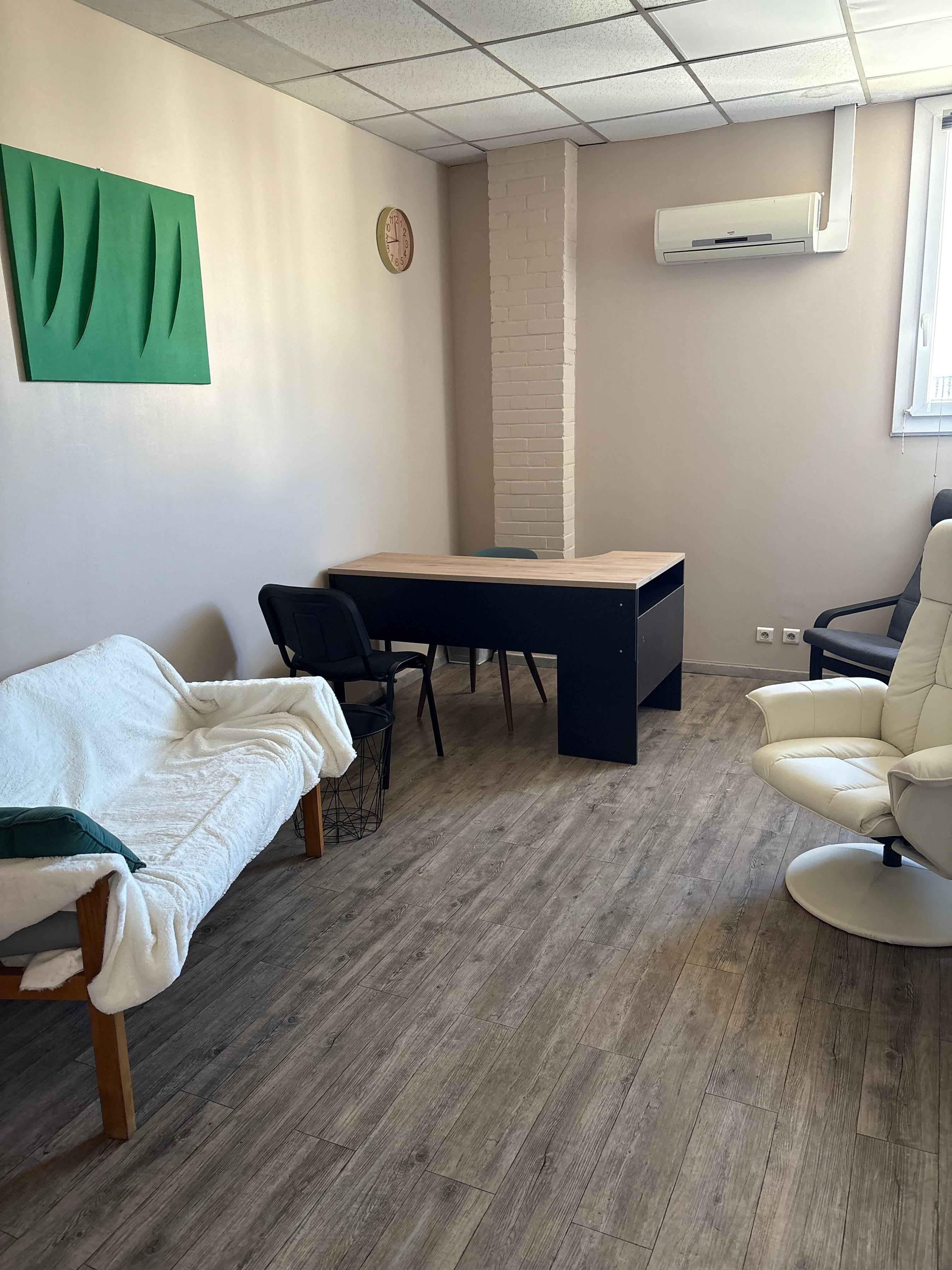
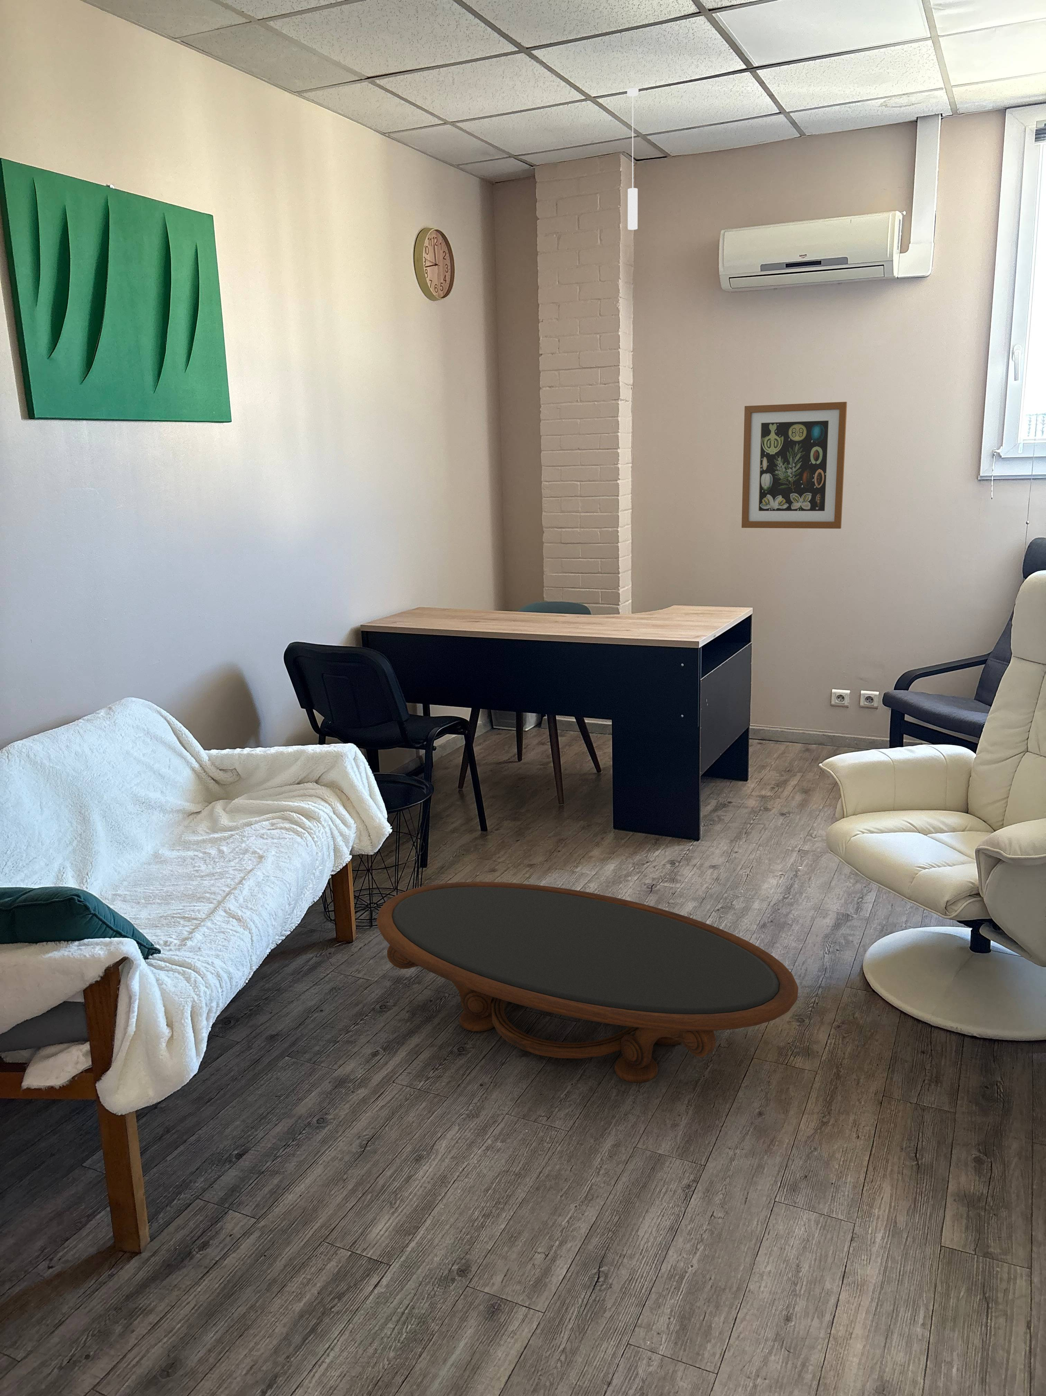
+ pendant lamp (633, 160)
+ coffee table (570, 984)
+ wall art (792, 467)
